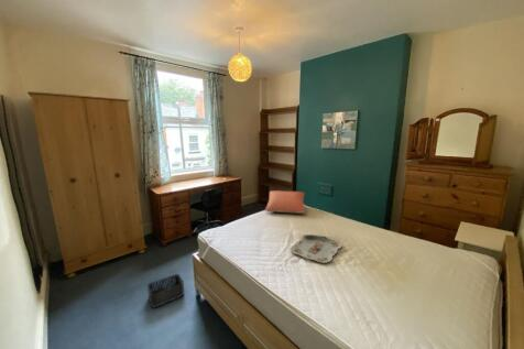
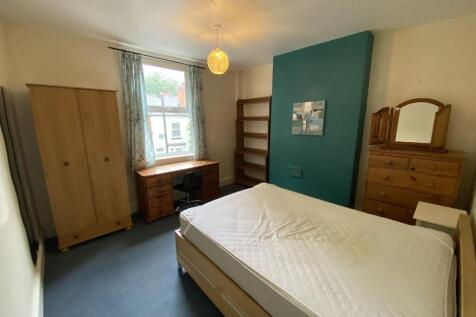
- serving tray (316, 247)
- pillow (285, 200)
- storage bin (165, 290)
